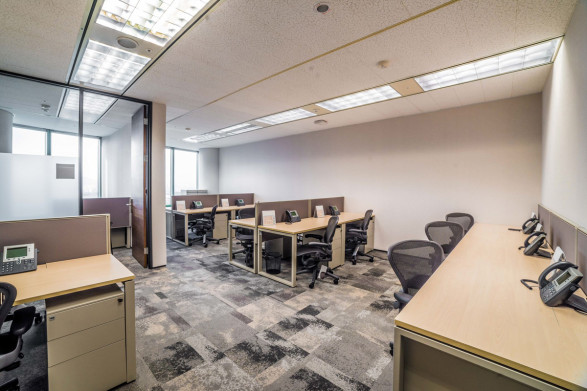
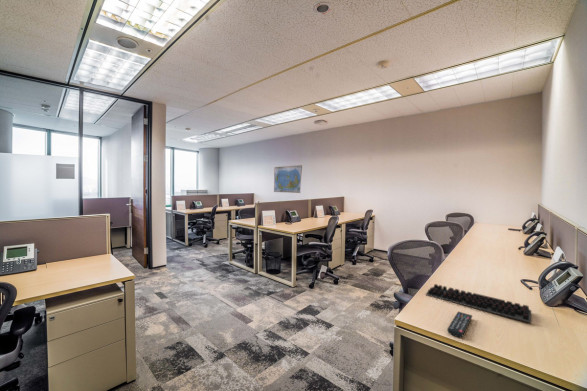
+ remote control (460, 323)
+ world map (287, 179)
+ computer keyboard (474, 300)
